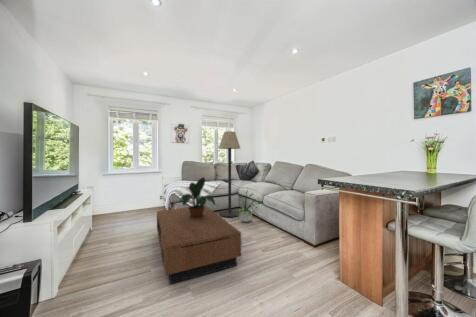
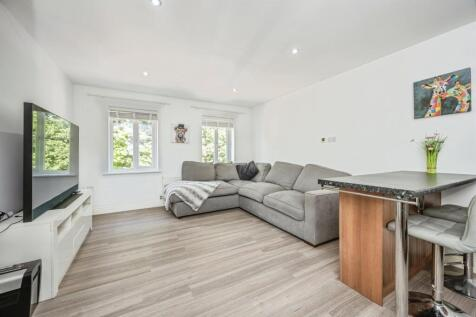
- potted plant (195, 196)
- coffee table (192, 233)
- potted plant (249, 205)
- floor lamp (229, 173)
